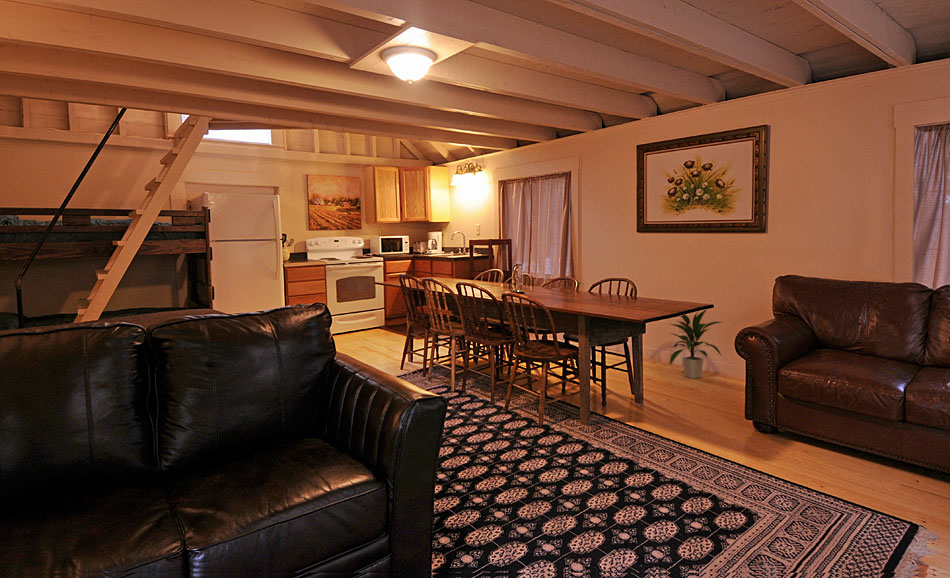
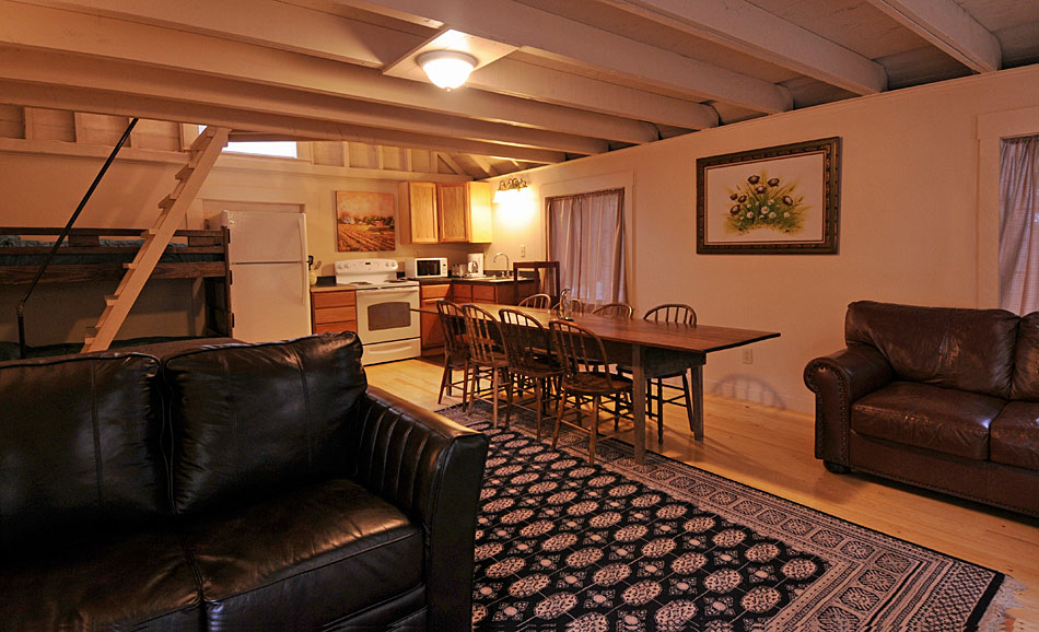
- indoor plant (690, 341)
